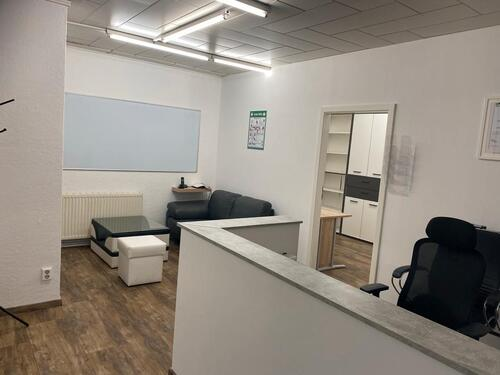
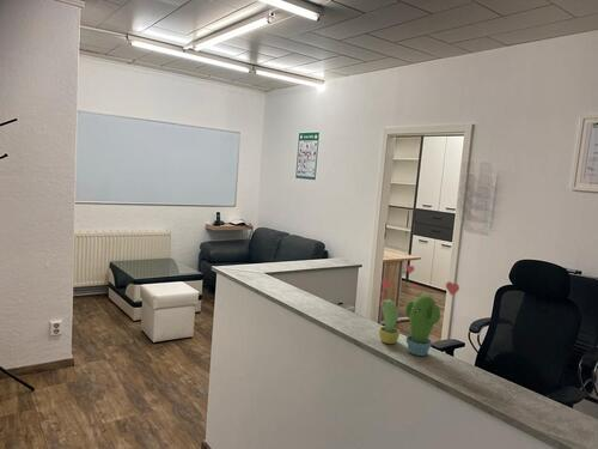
+ potted cactus (407, 305)
